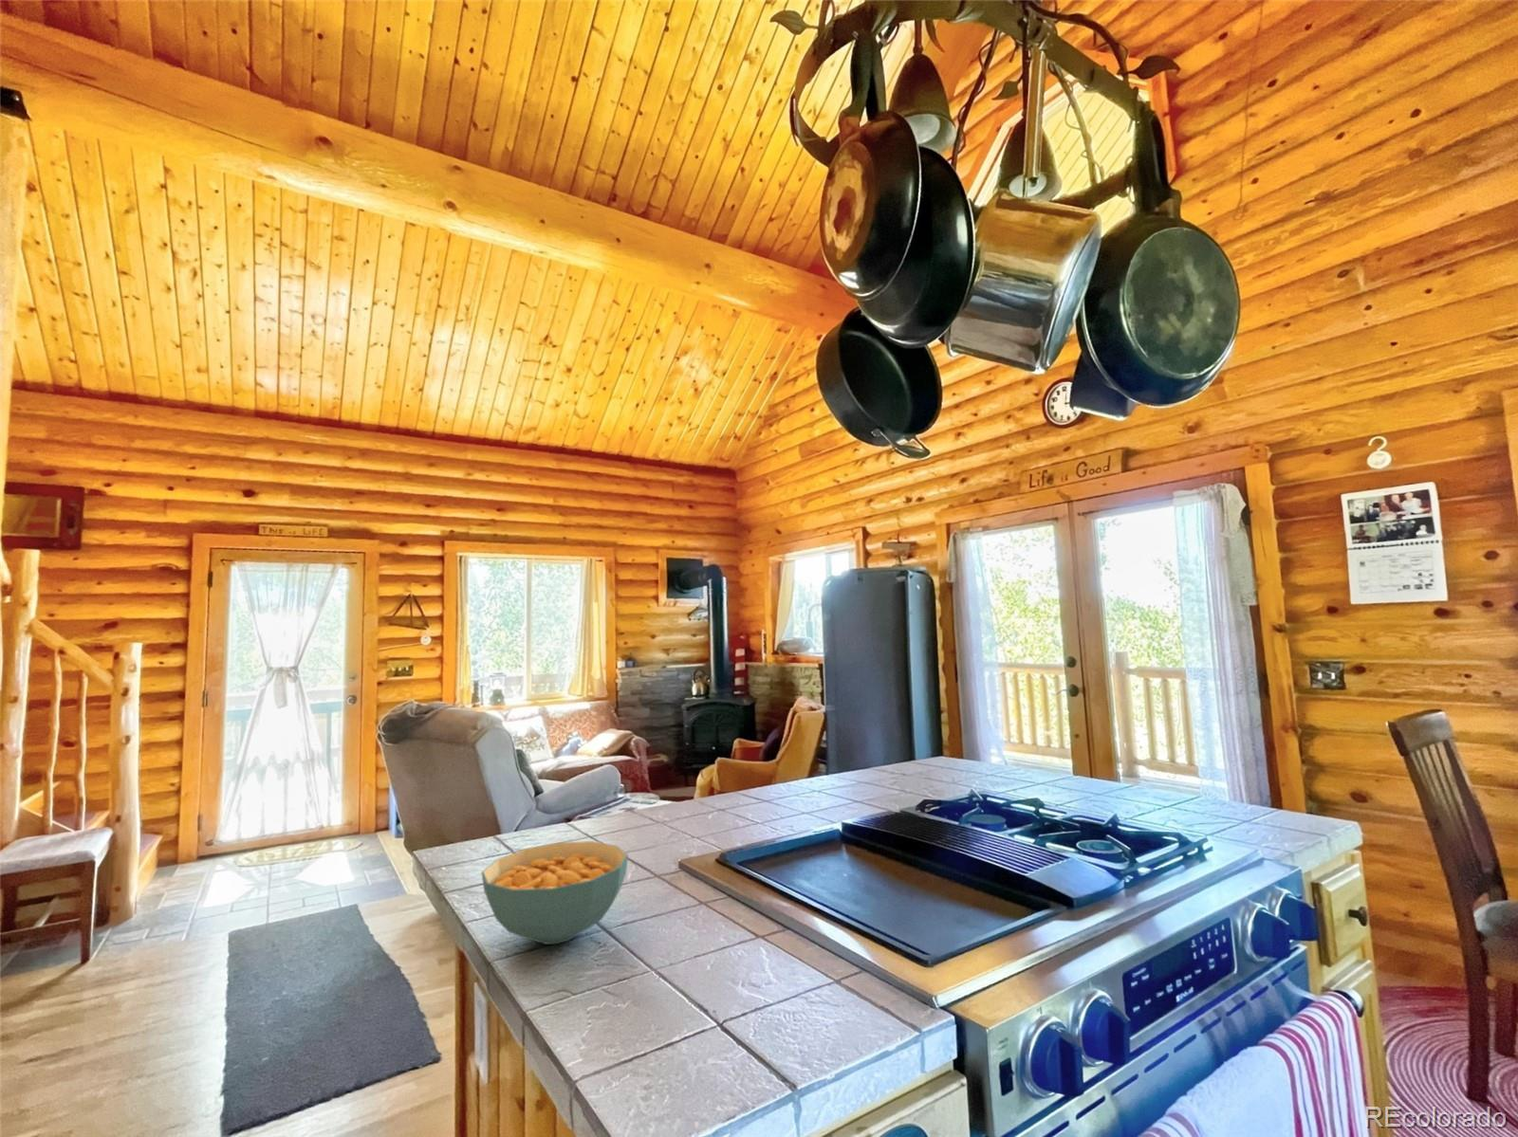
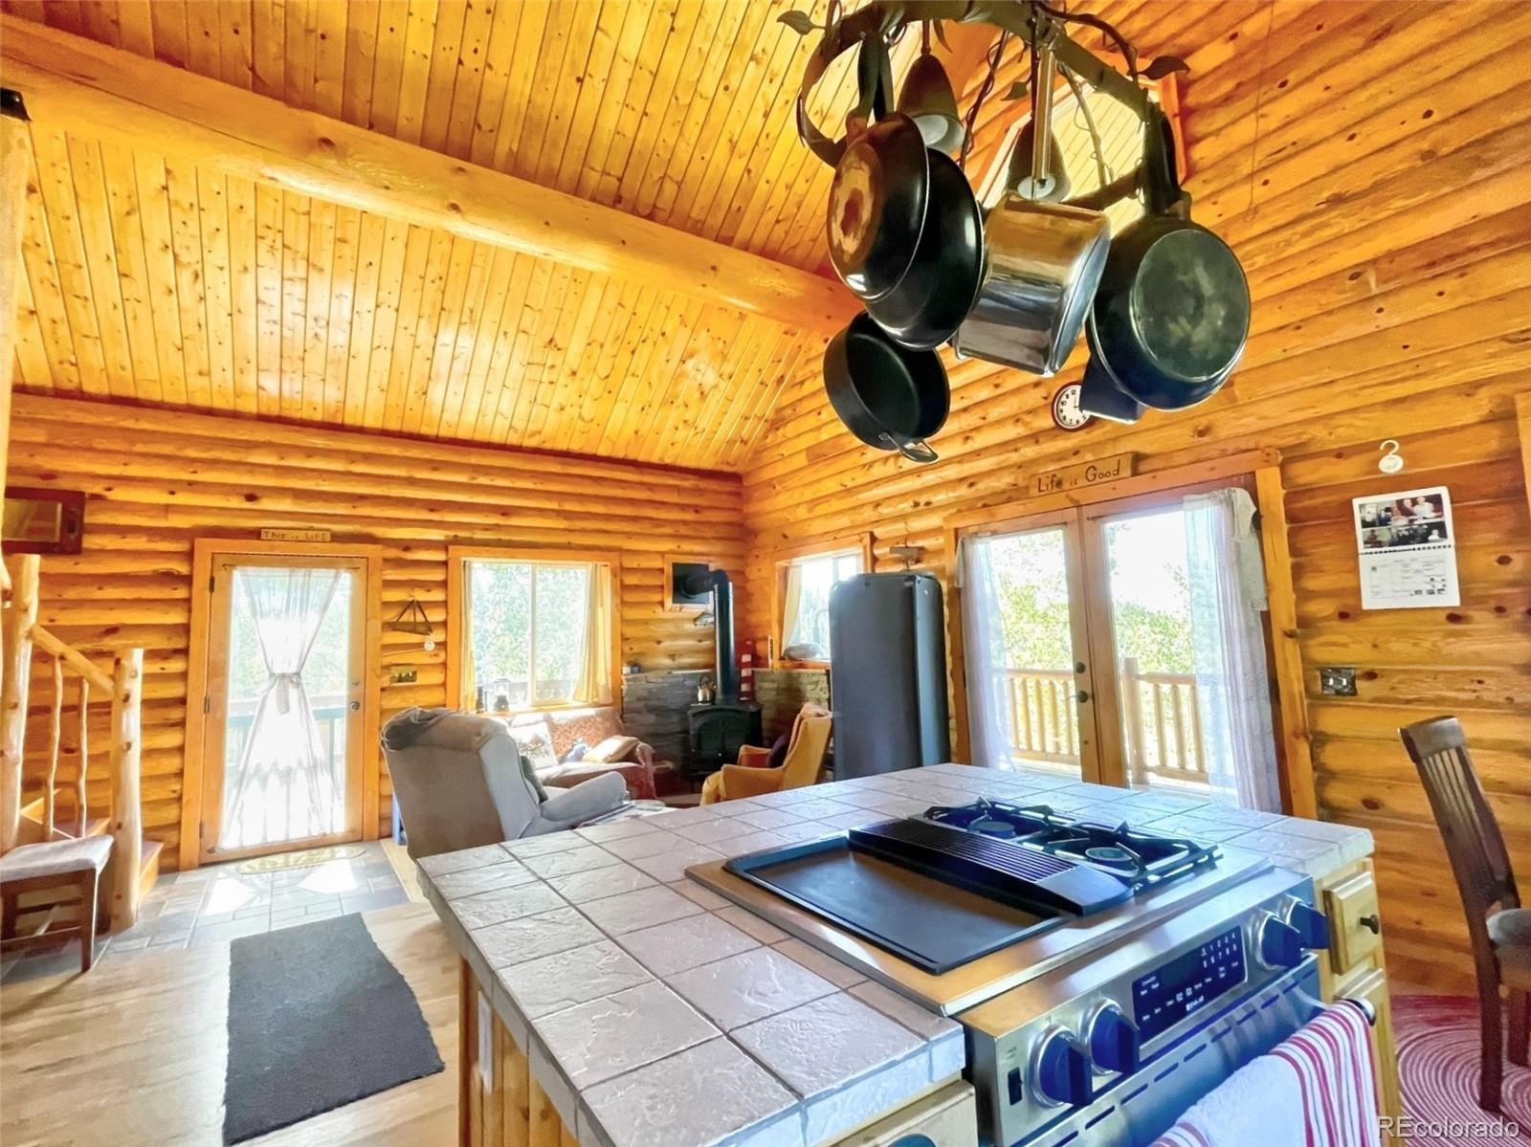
- cereal bowl (557, 898)
